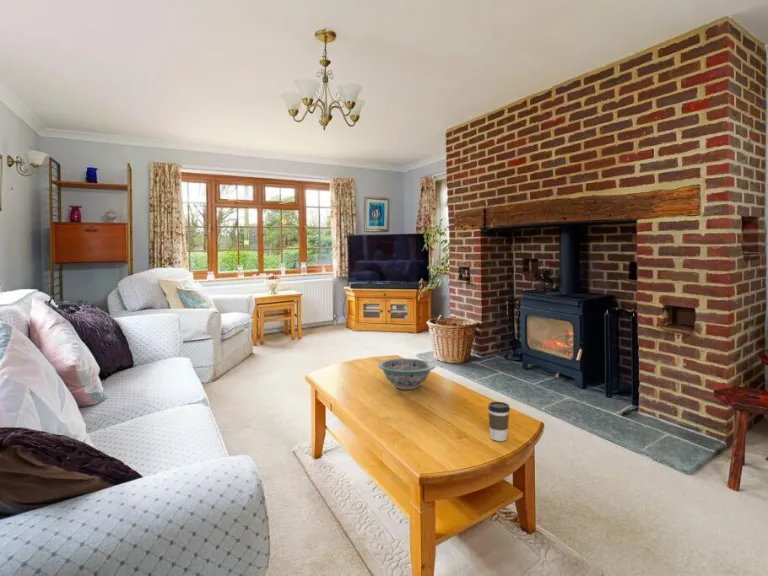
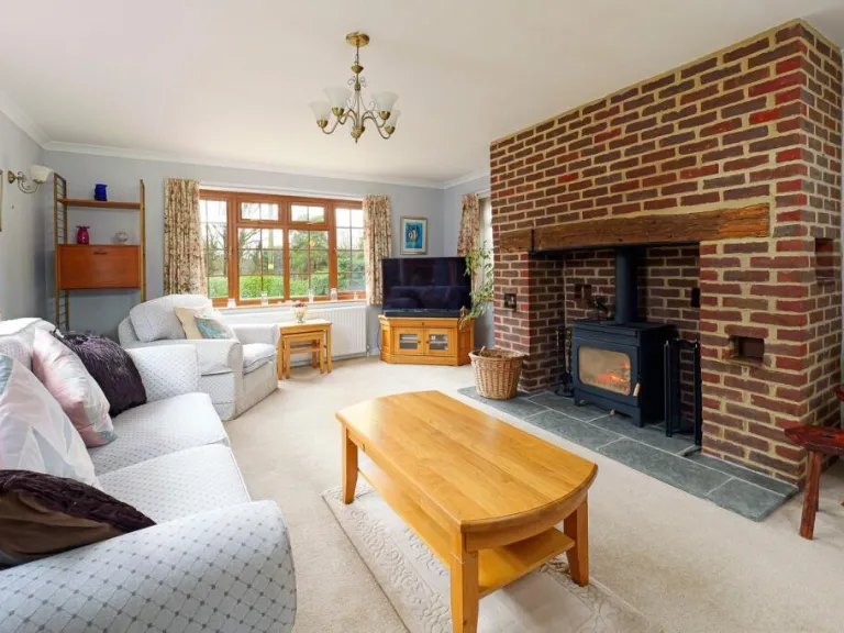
- coffee cup (498, 421)
- decorative bowl (406, 375)
